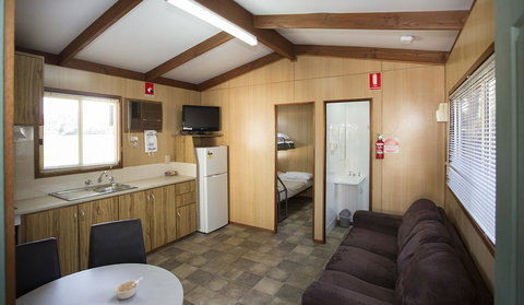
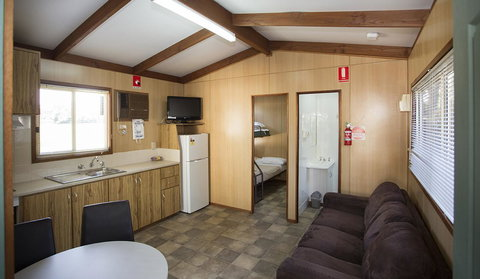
- legume (127, 289)
